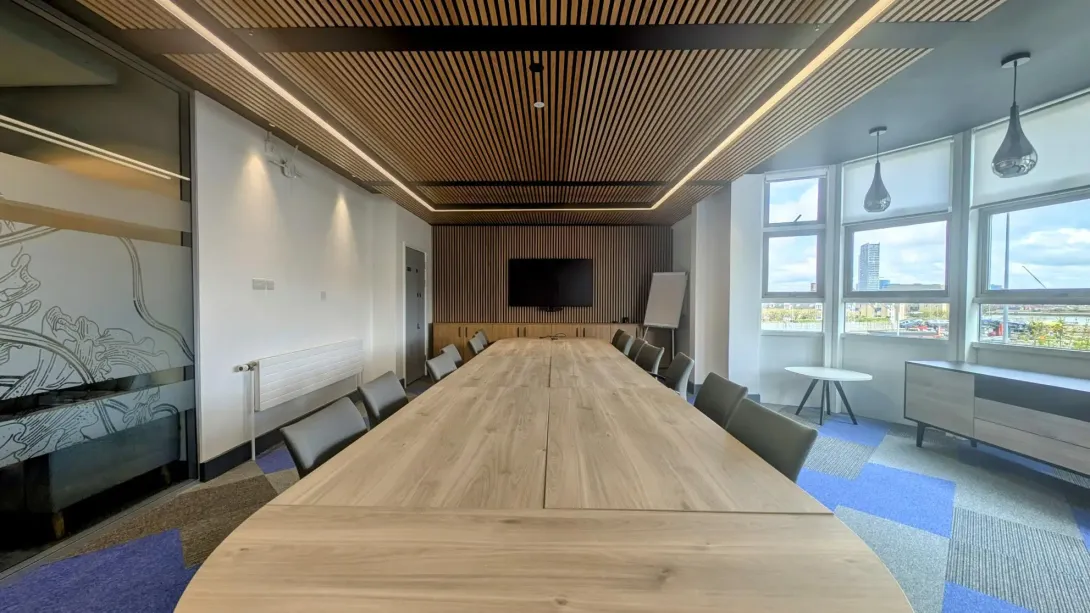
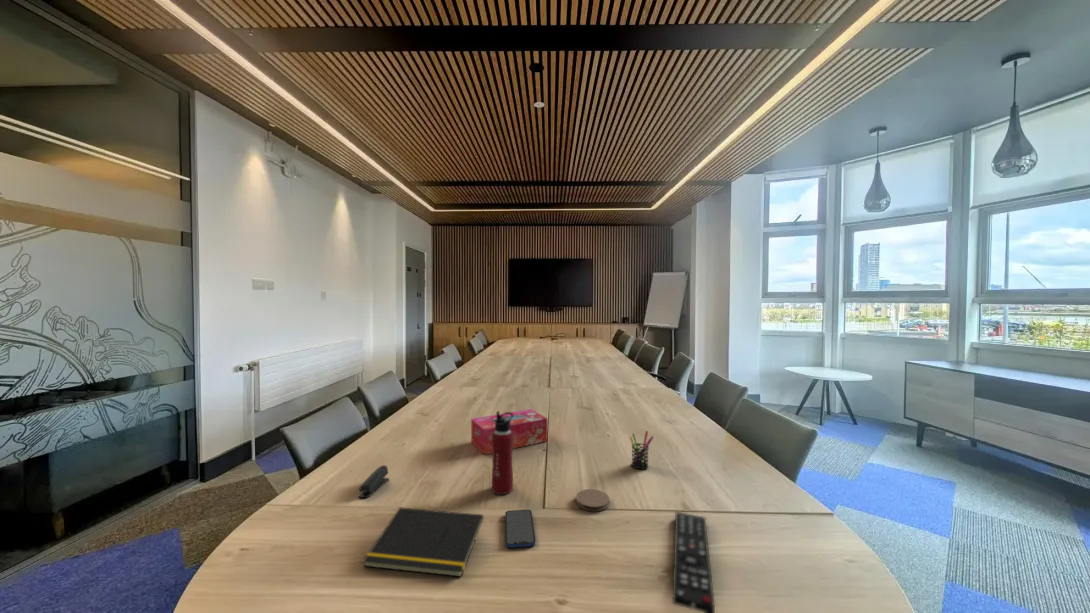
+ coaster (592, 499)
+ stapler (374, 480)
+ tissue box (510, 430)
+ water bottle (502, 450)
+ pen holder (639, 448)
+ notepad (427, 538)
+ smartphone (519, 527)
+ remote control (691, 553)
